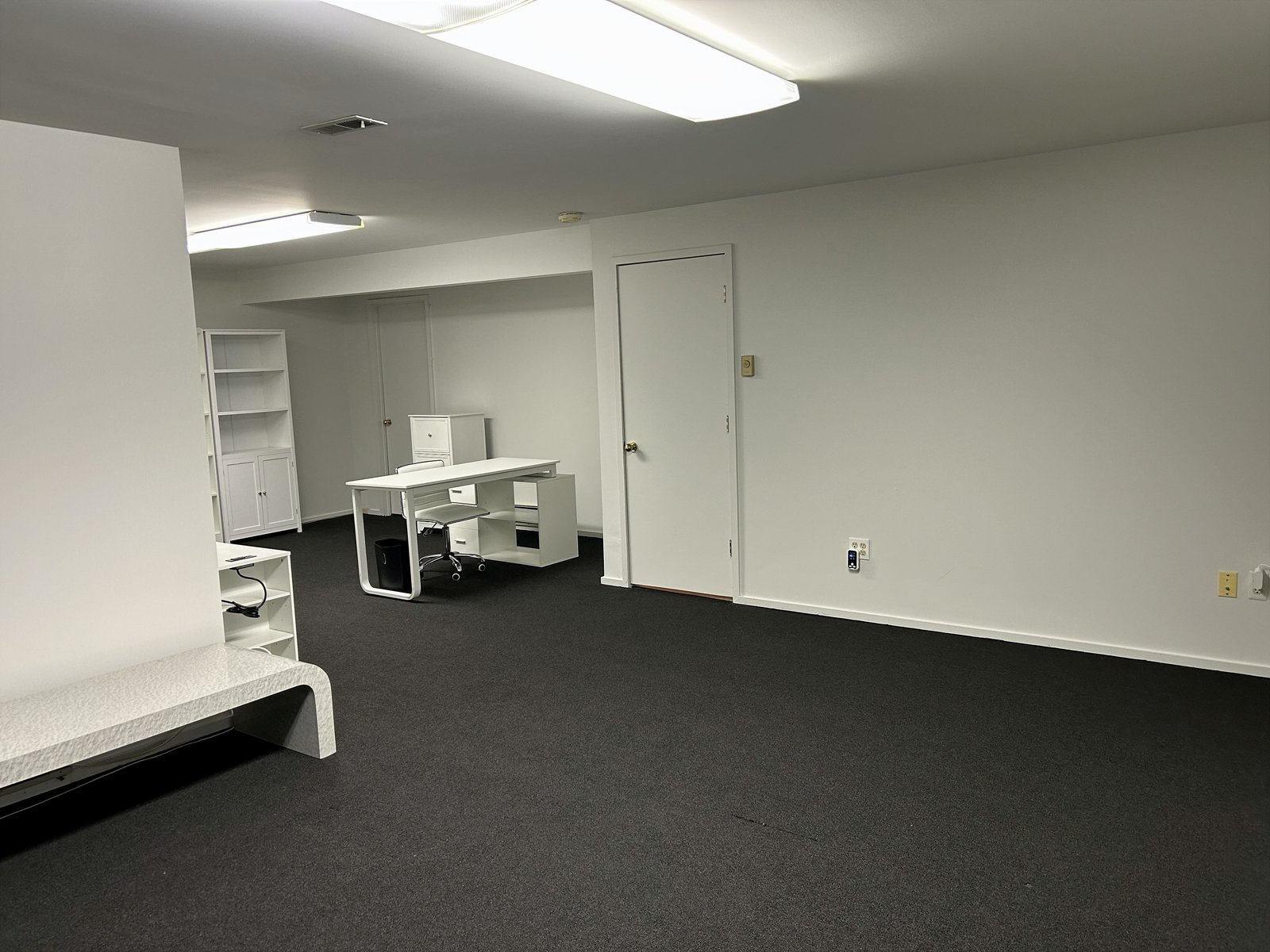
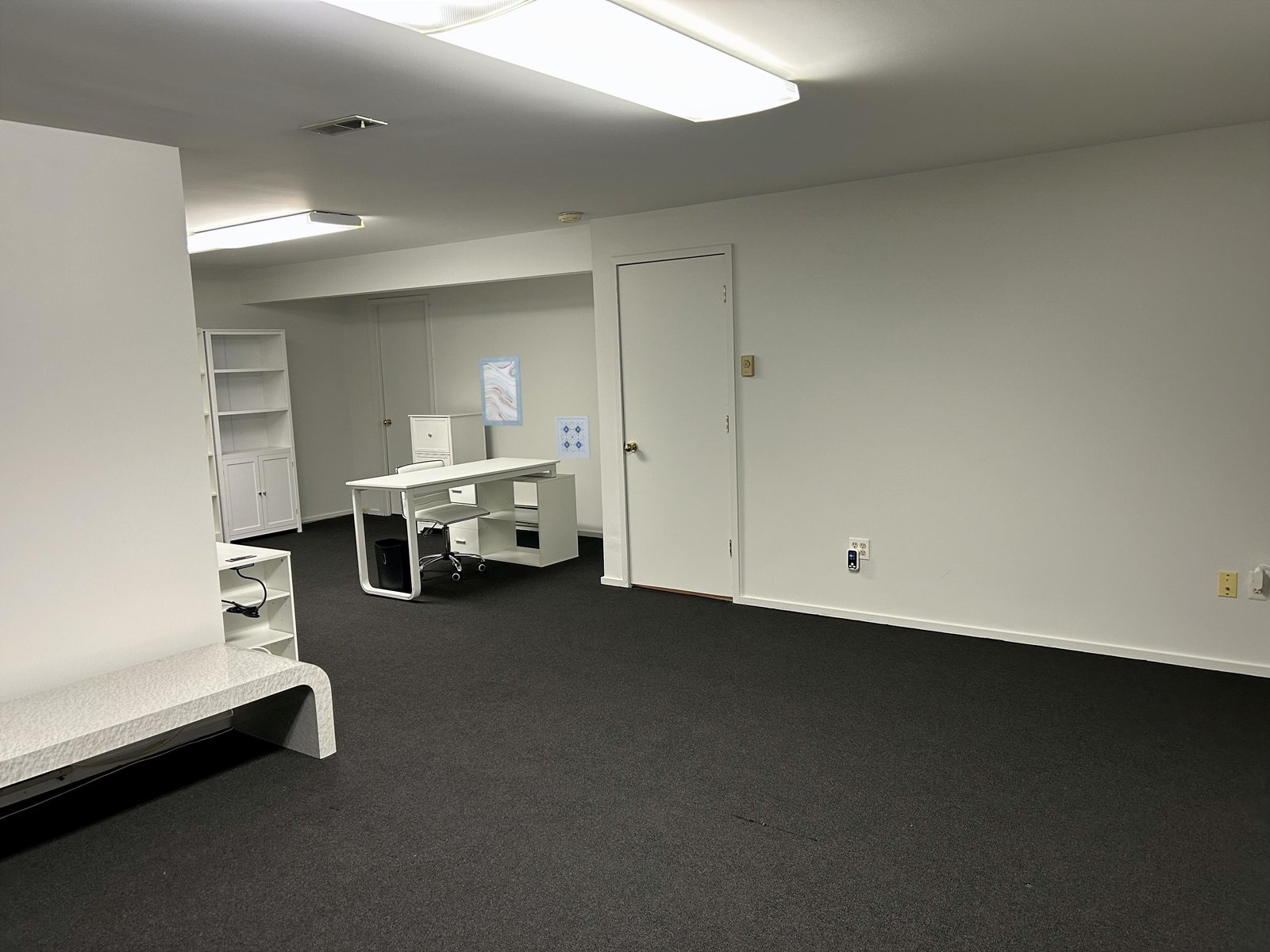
+ wall art (500, 391)
+ wall art (572, 436)
